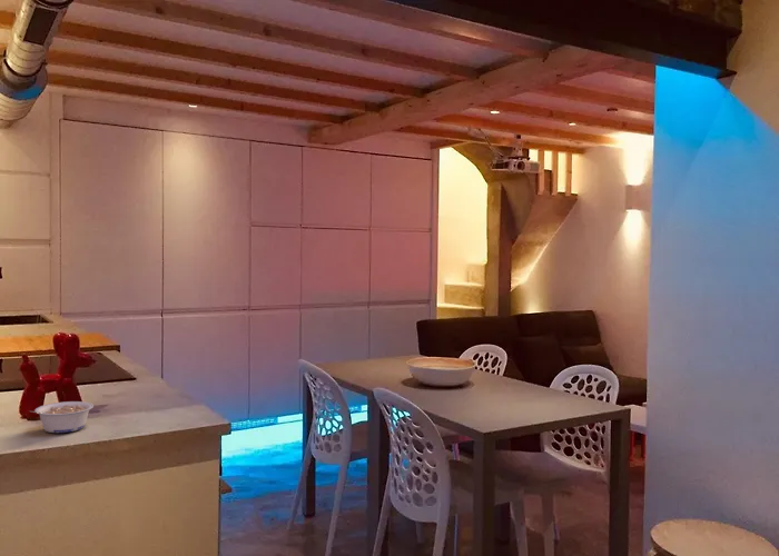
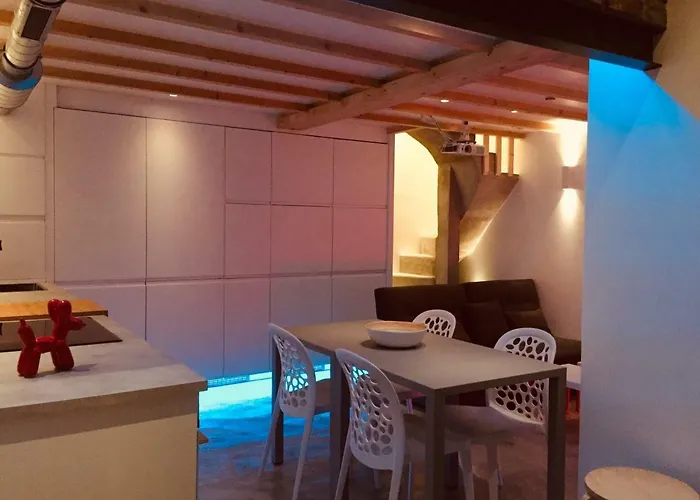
- legume (63, 416)
